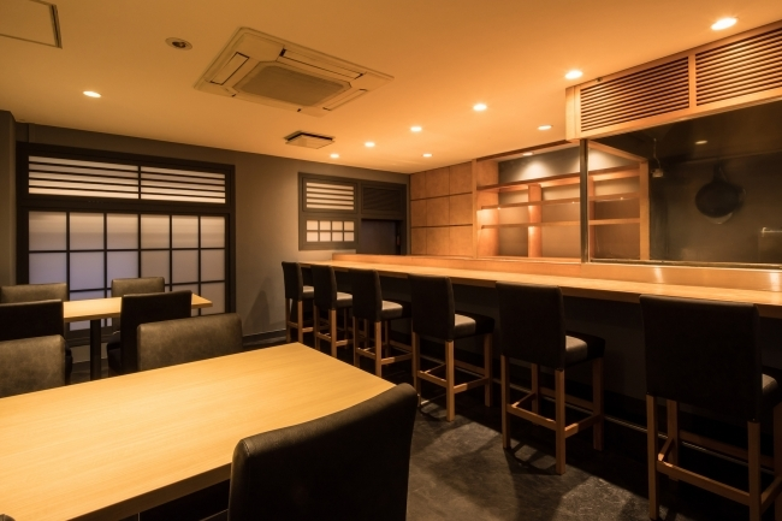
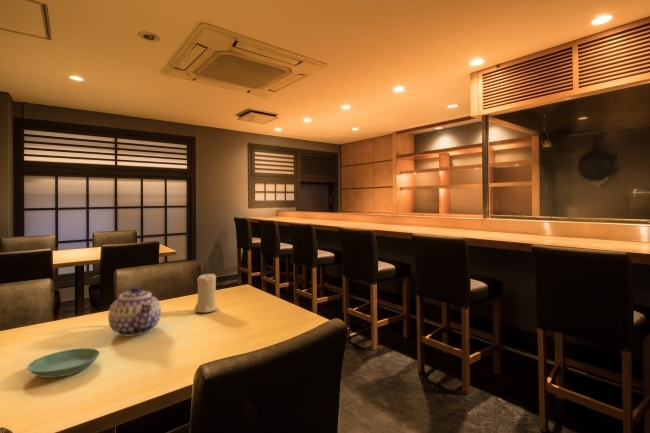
+ teapot (135, 308)
+ saucer (65, 363)
+ candle (206, 291)
